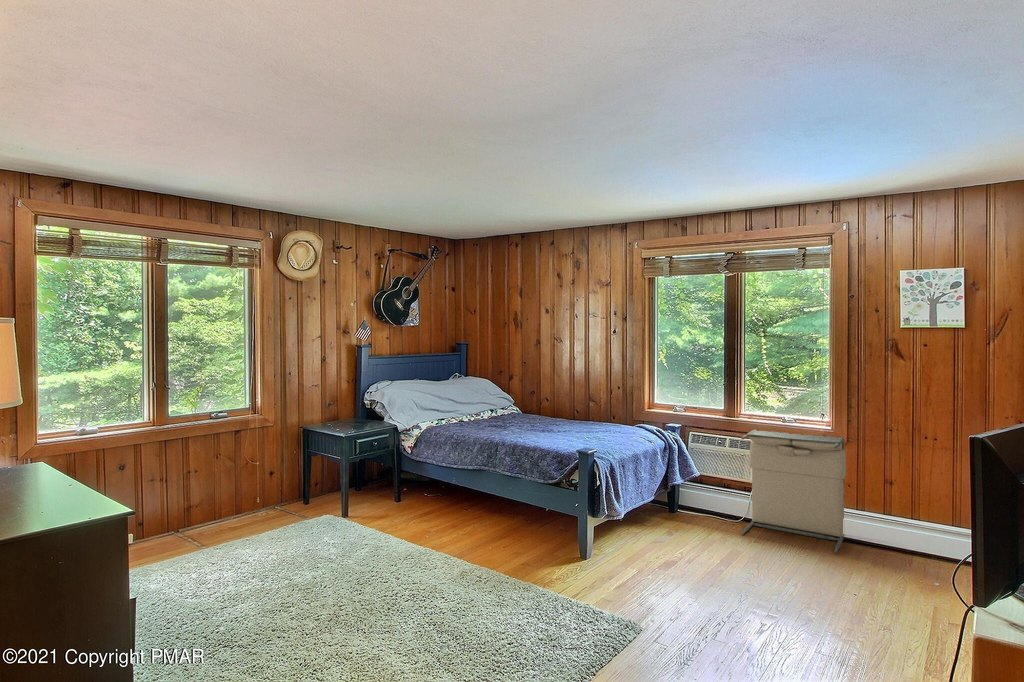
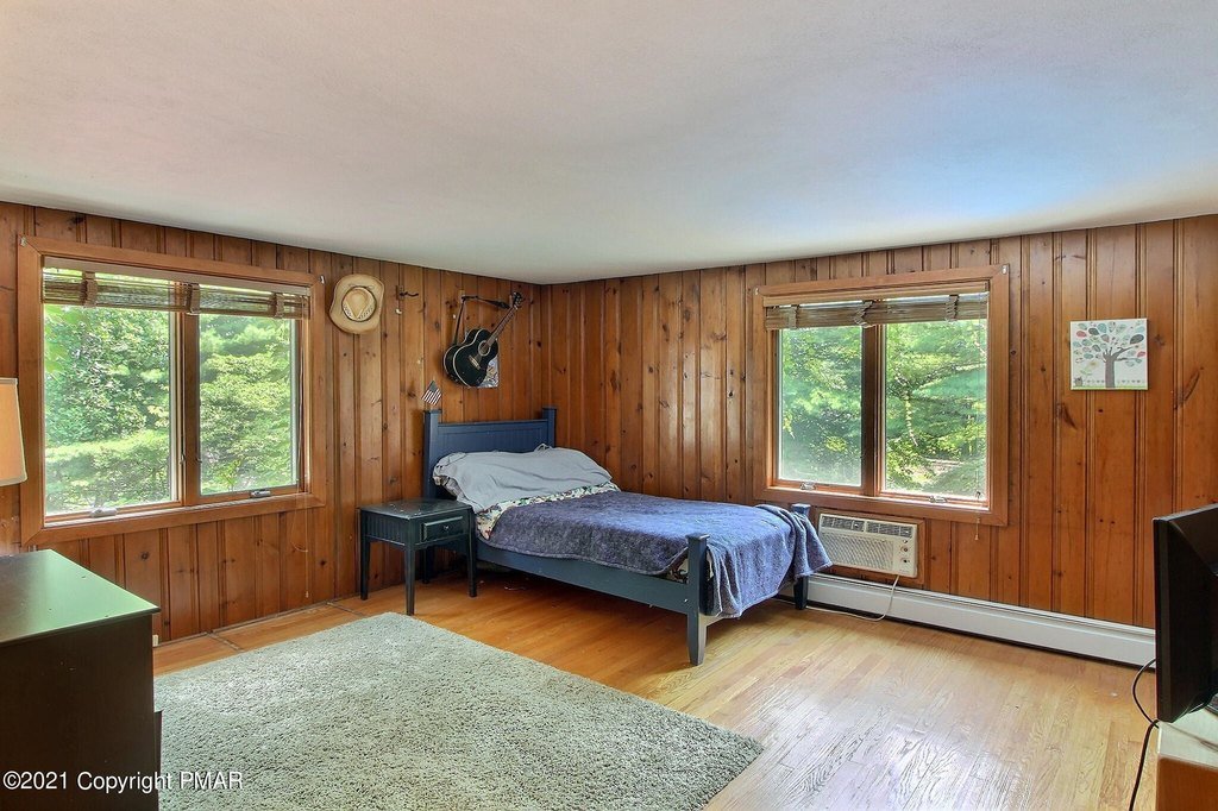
- laundry hamper (792, 486)
